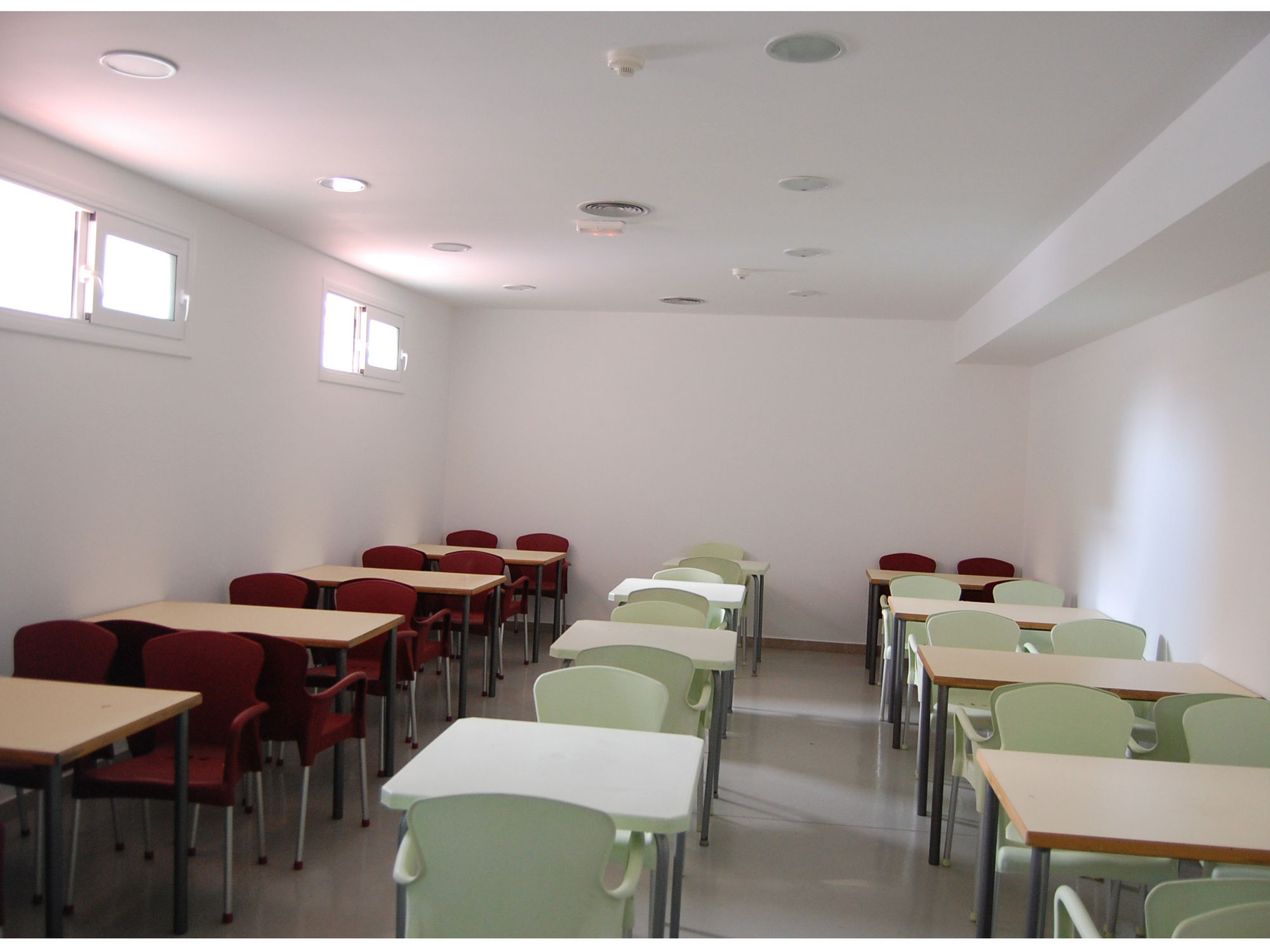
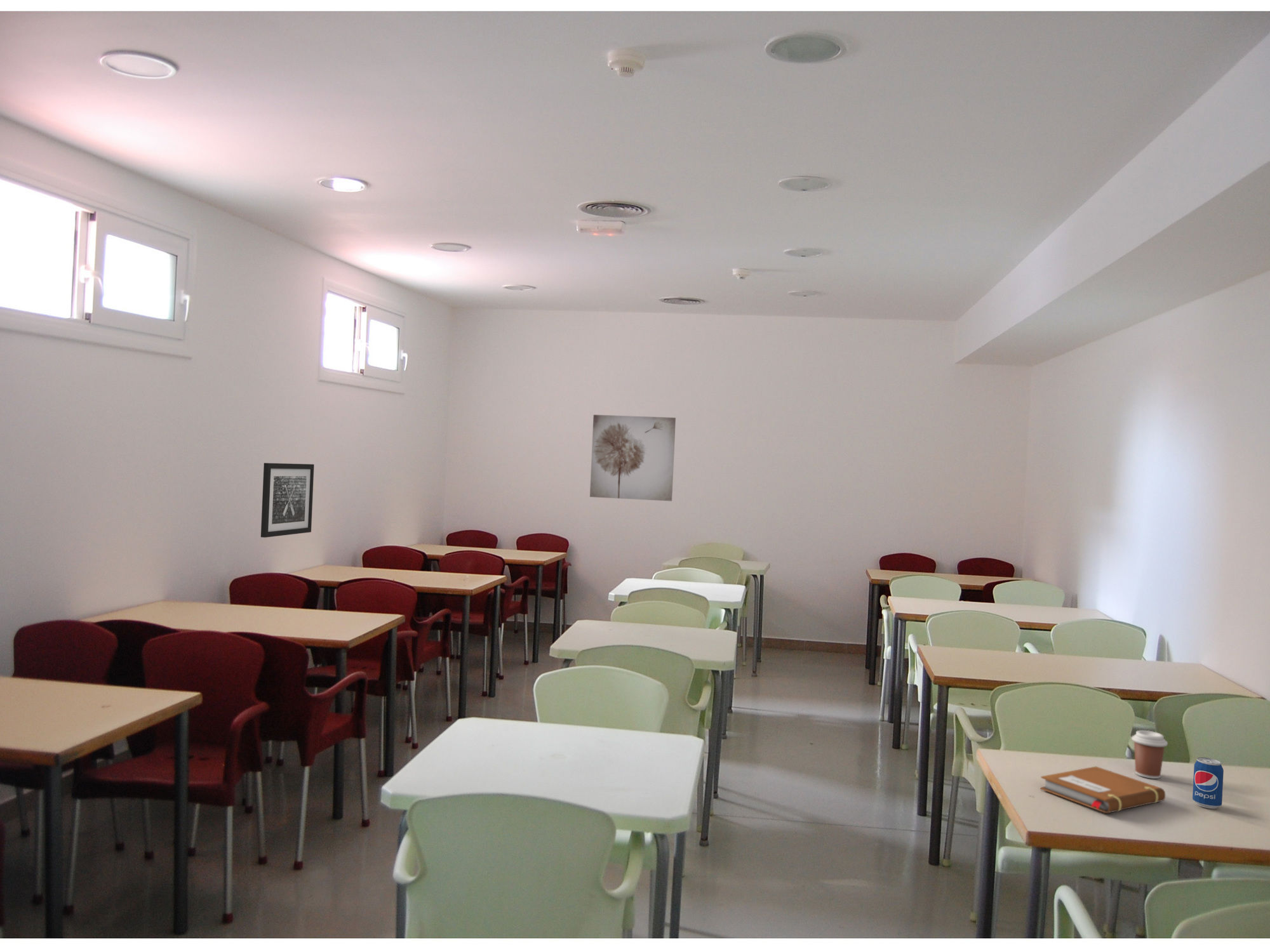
+ coffee cup (1149, 754)
+ notebook (1101, 790)
+ wall art (632, 458)
+ wall art (288, 499)
+ beverage can (1208, 783)
